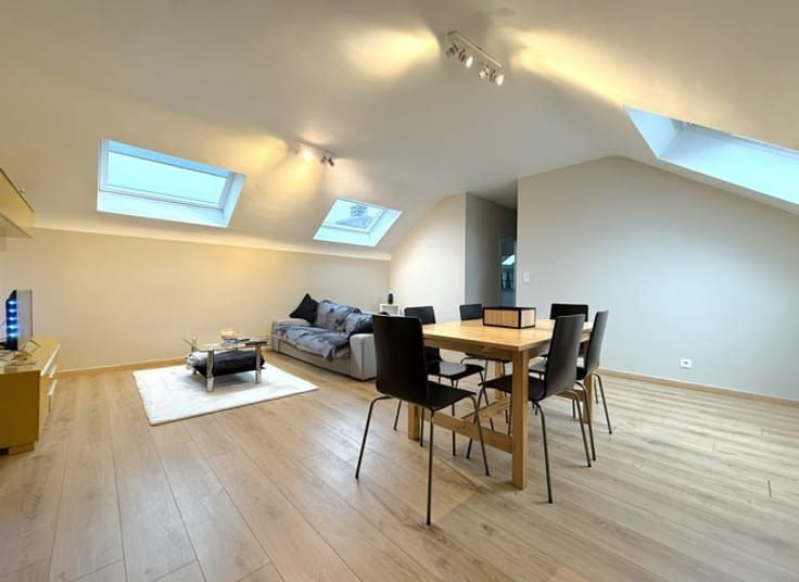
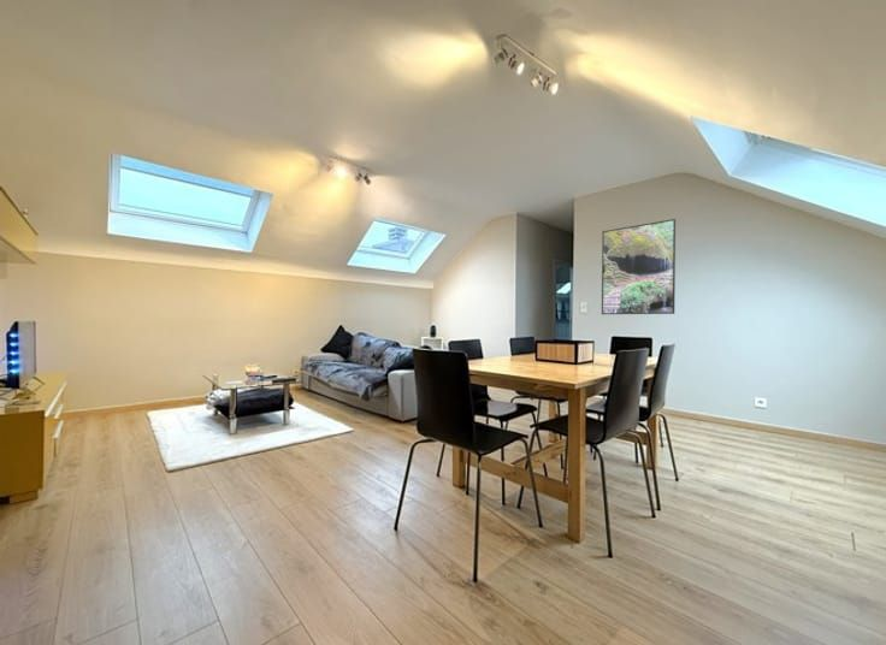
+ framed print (636, 270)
